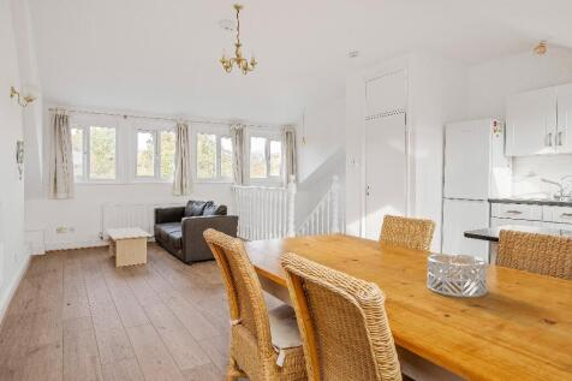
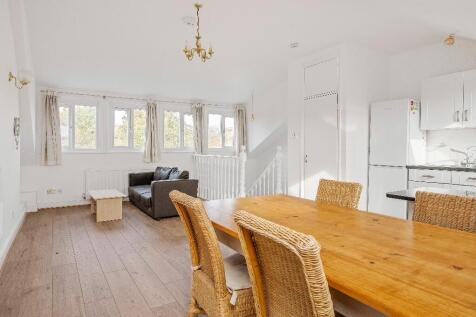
- decorative bowl (455, 273)
